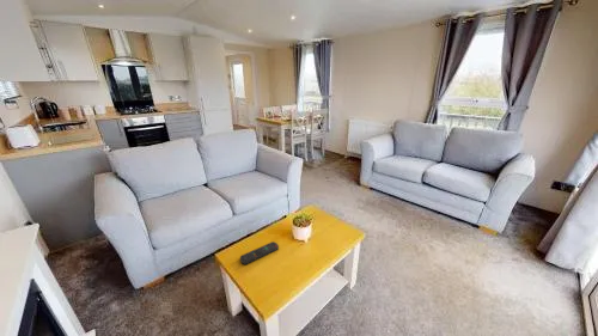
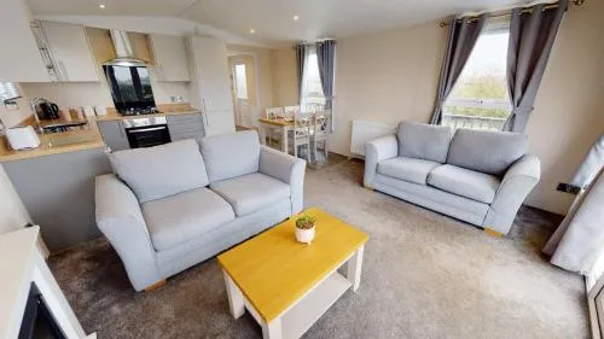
- remote control (260, 252)
